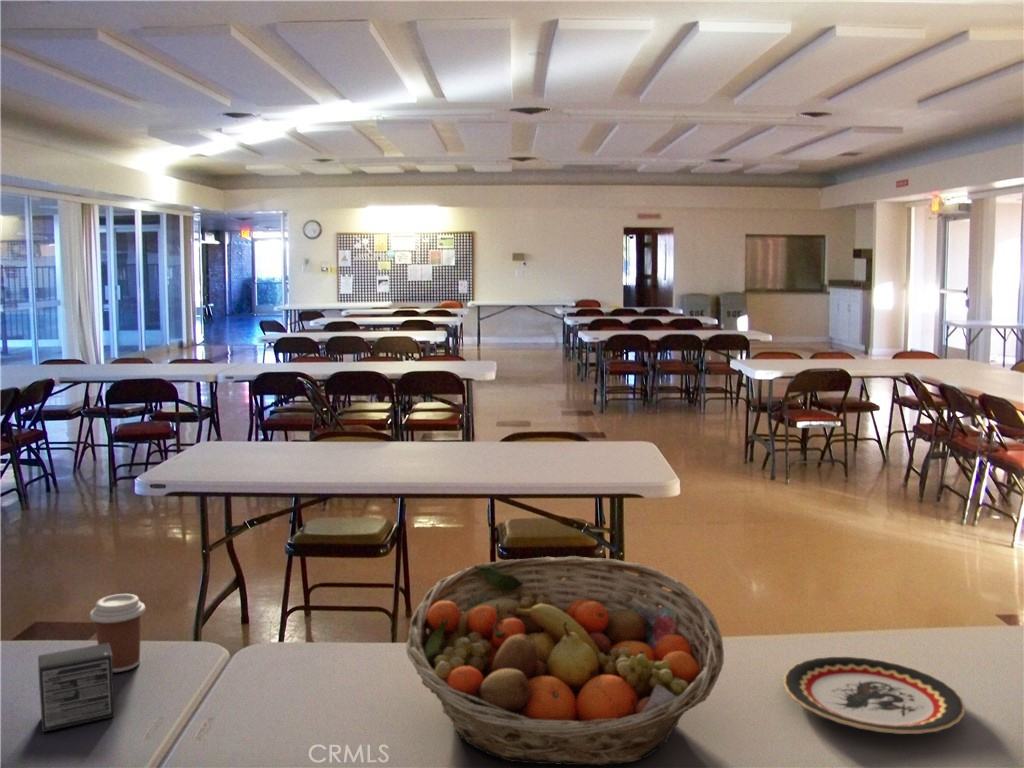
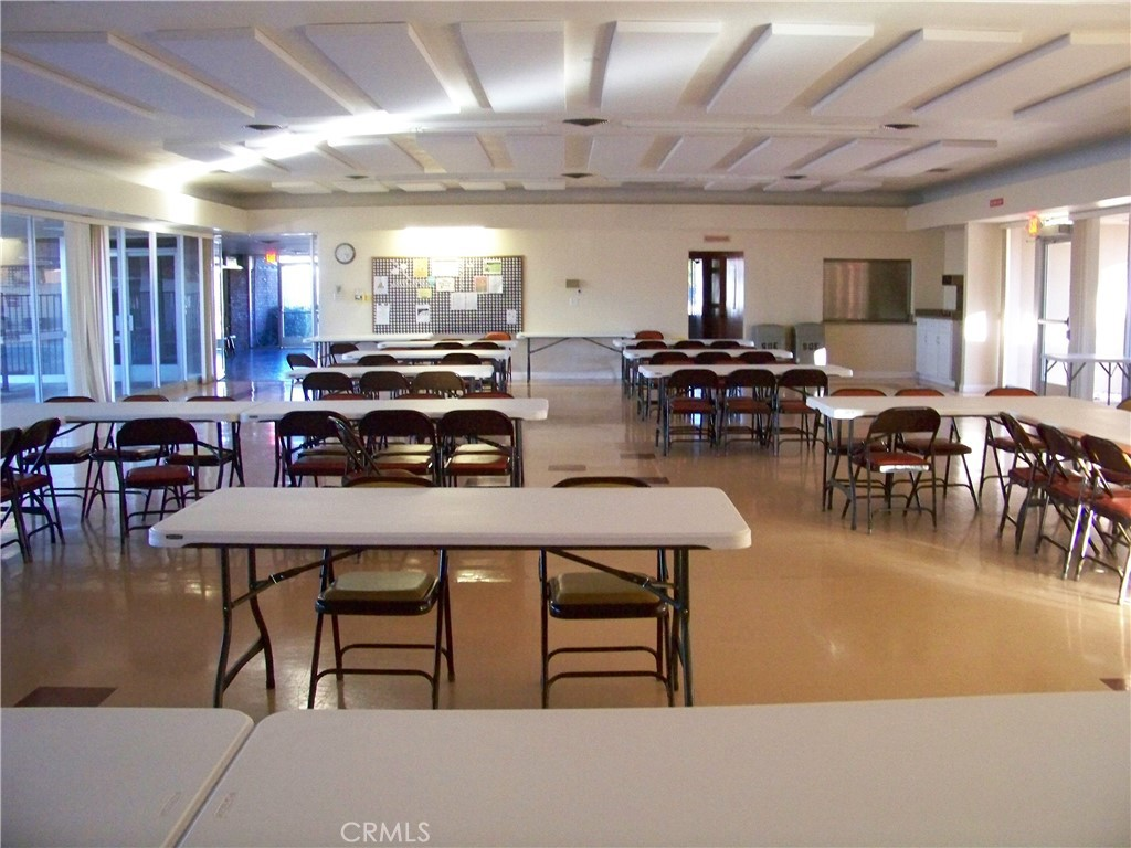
- coffee cup (118, 632)
- small box (76, 685)
- fruit basket (562, 653)
- plate (870, 697)
